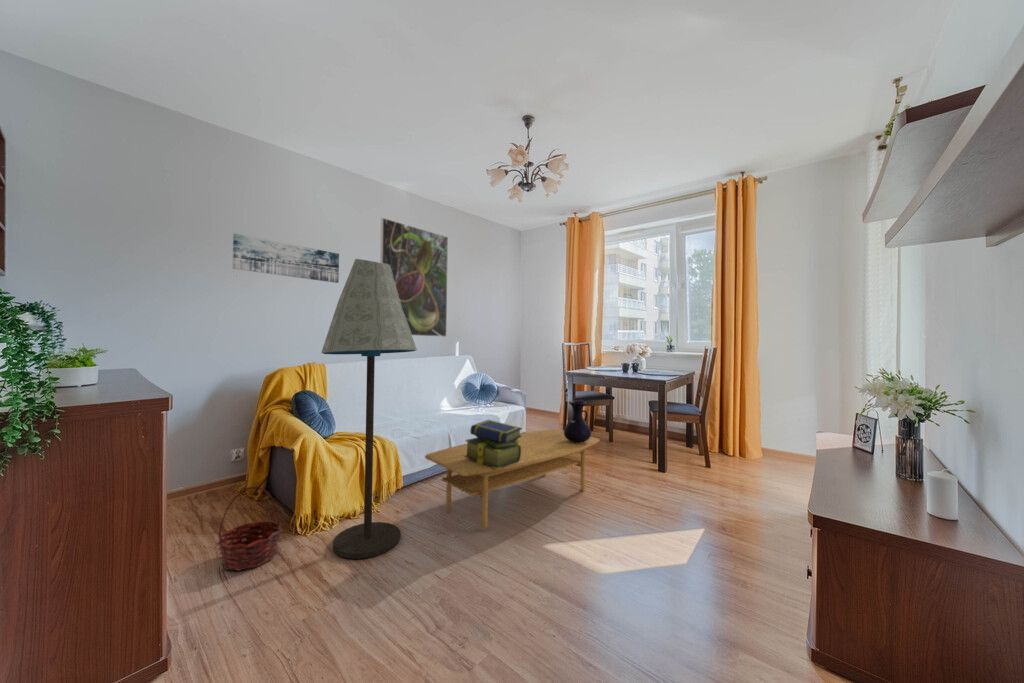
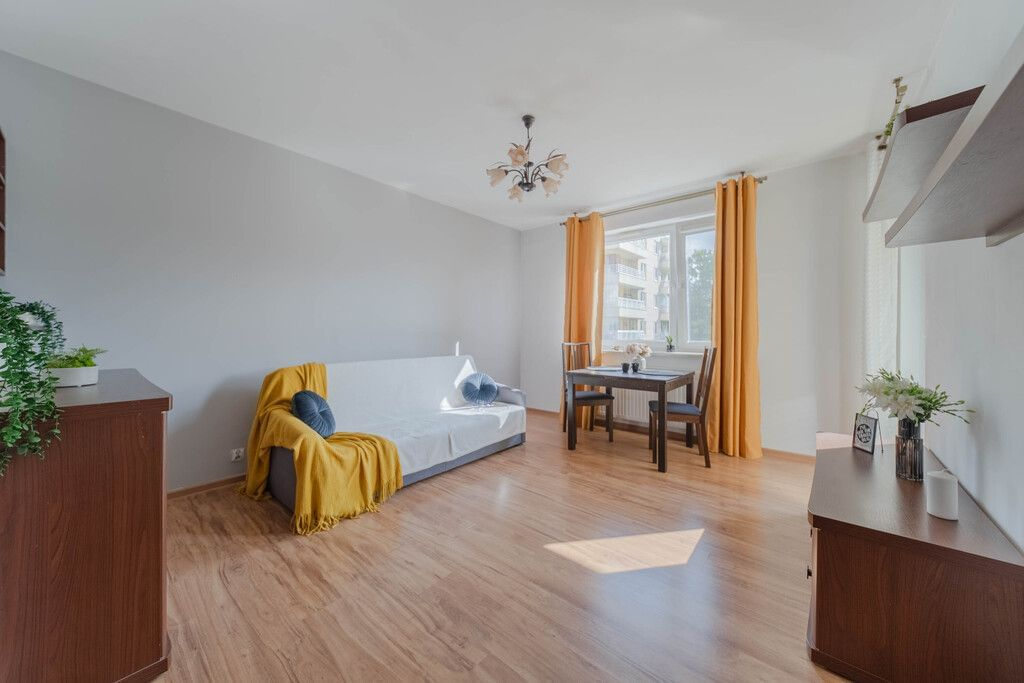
- coffee table (519, 472)
- vase (577, 421)
- wall art (290, 260)
- basket (251, 523)
- floor lamp (370, 399)
- stack of books (495, 441)
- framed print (416, 281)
